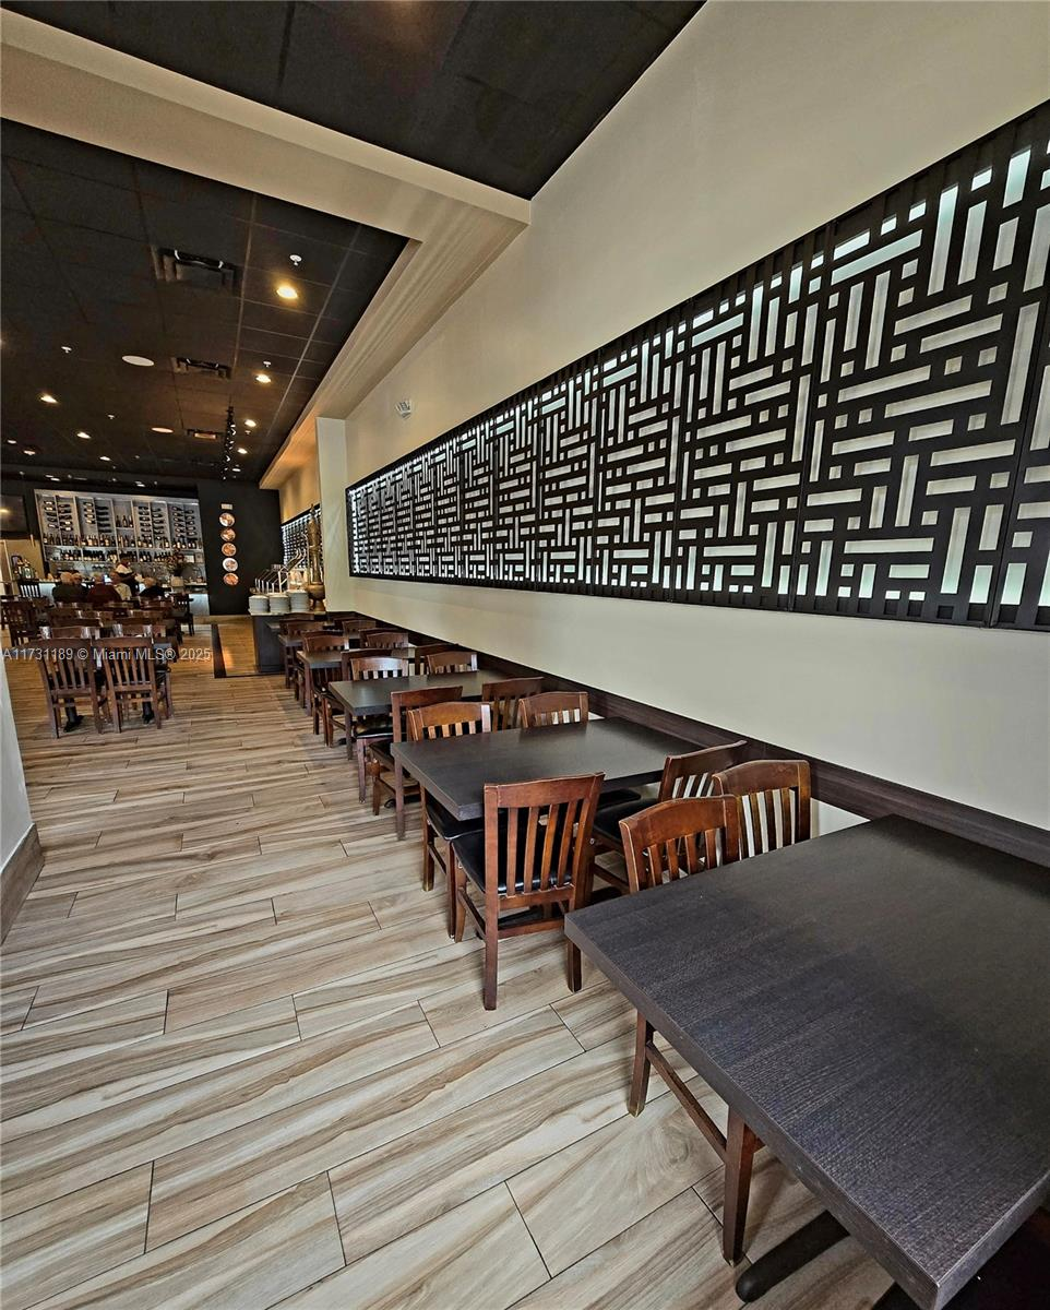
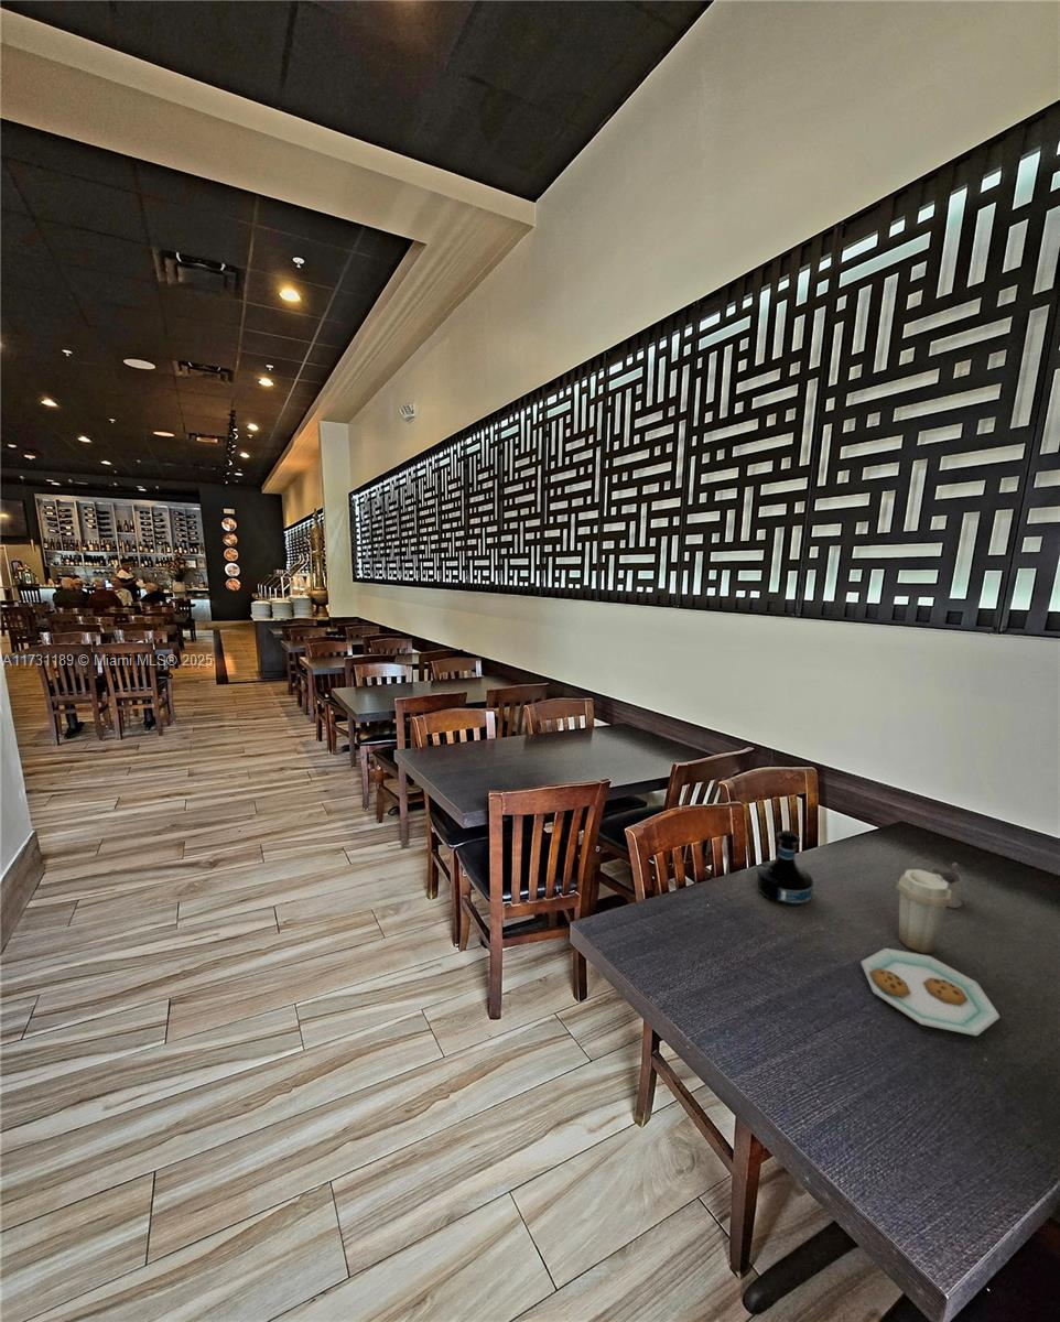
+ tea glass holder (948, 878)
+ tequila bottle (786, 863)
+ plate (932, 941)
